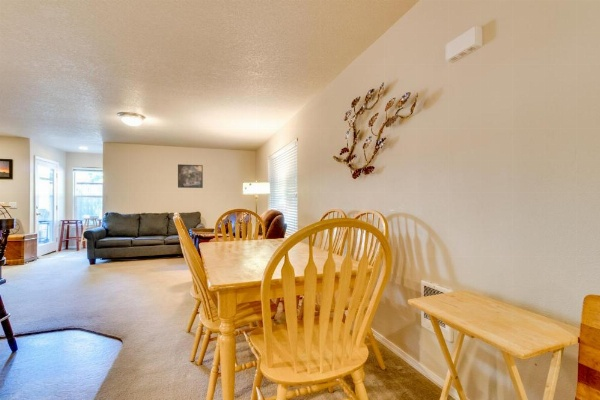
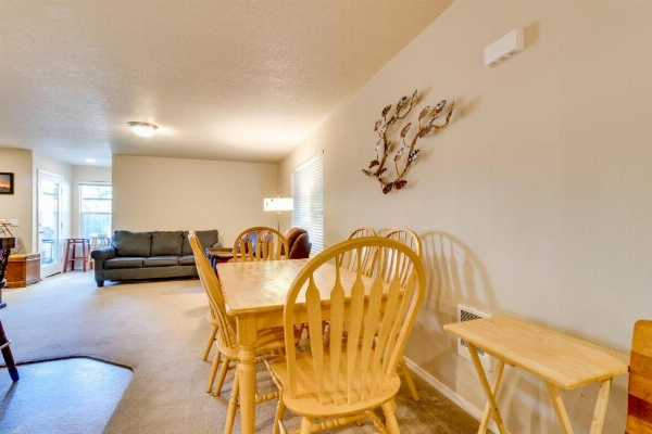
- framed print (190, 176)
